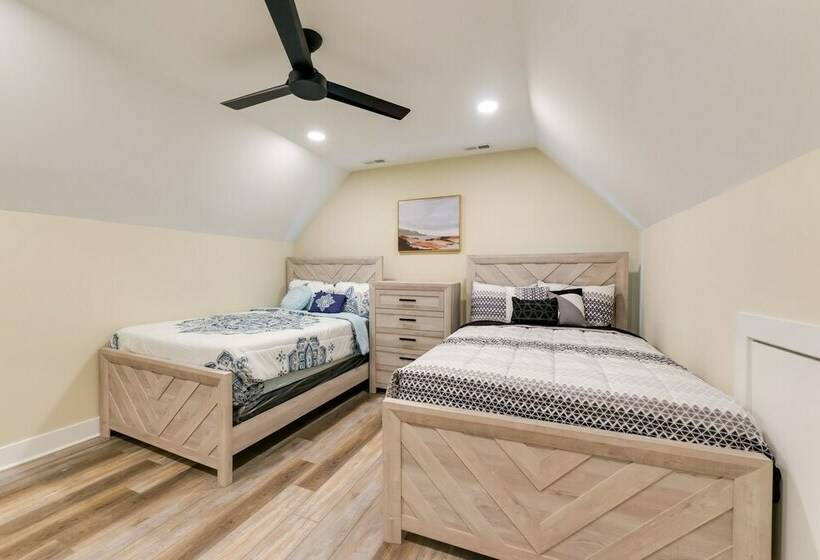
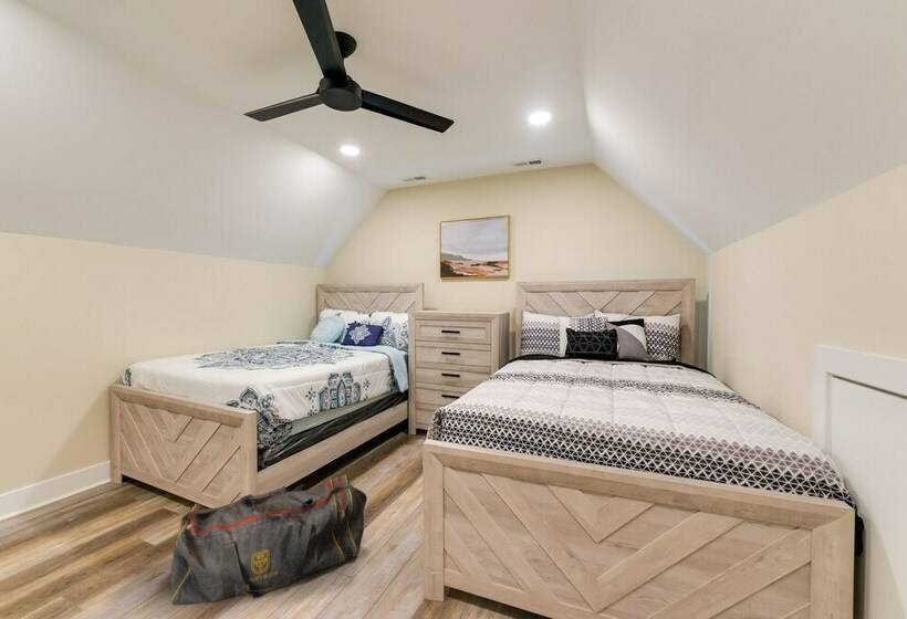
+ duffel bag (279, 525)
